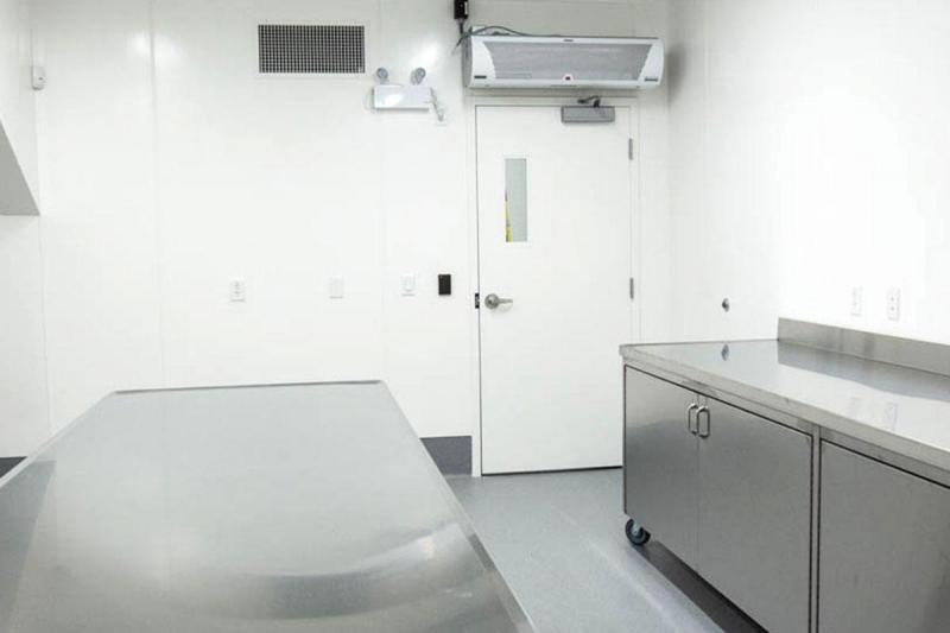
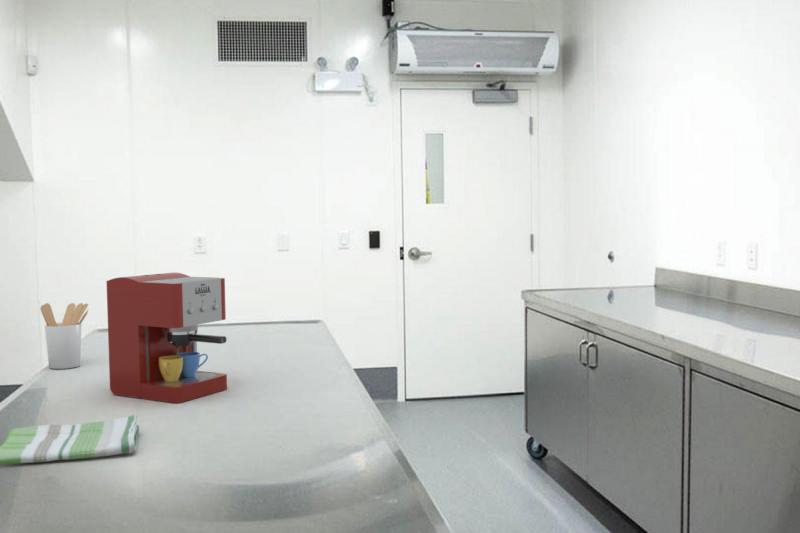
+ coffee maker (167, 333)
+ dish towel (71, 438)
+ utensil holder (68, 333)
